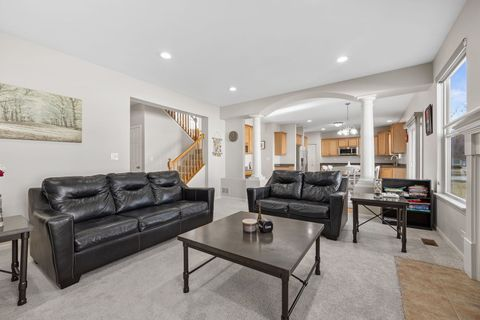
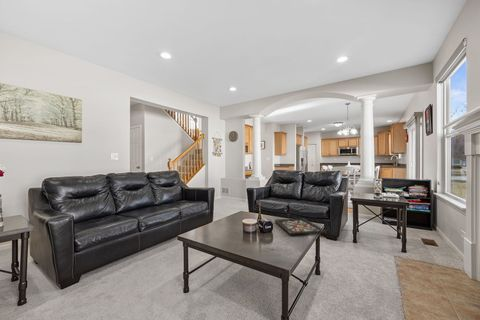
+ decorative tray (298, 225)
